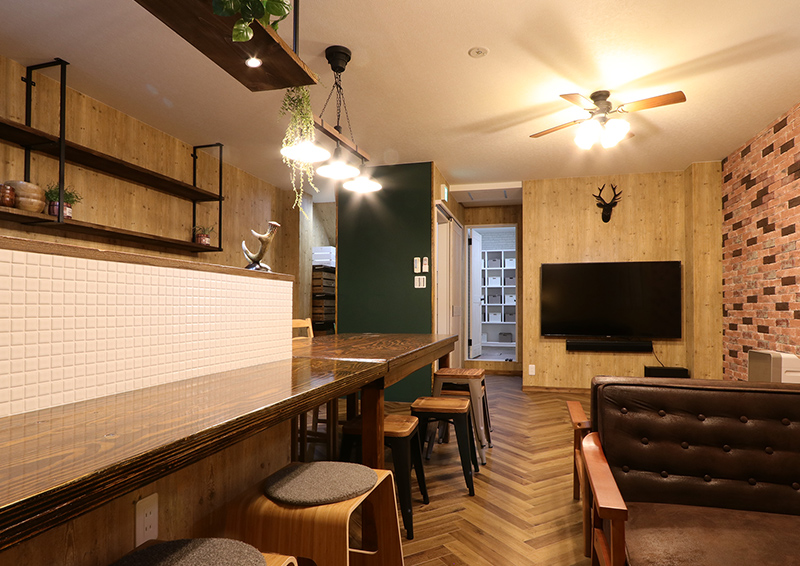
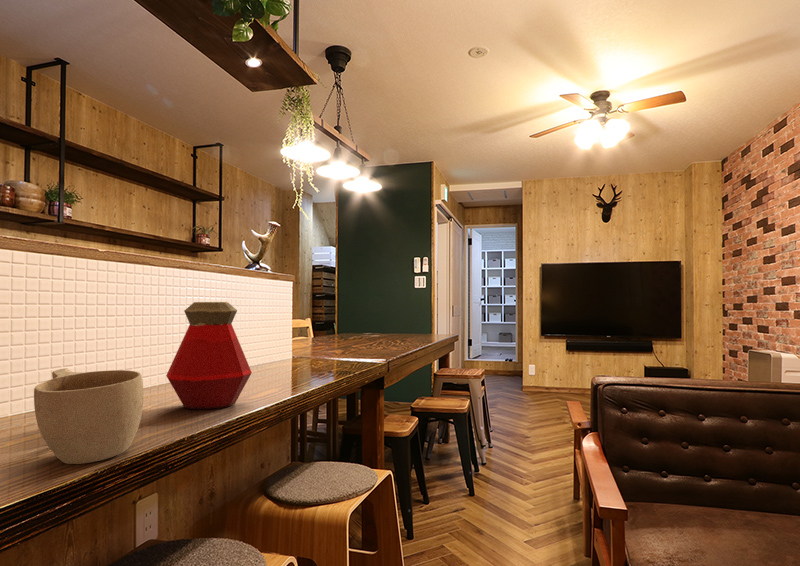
+ cup (87, 411)
+ bottle (210, 353)
